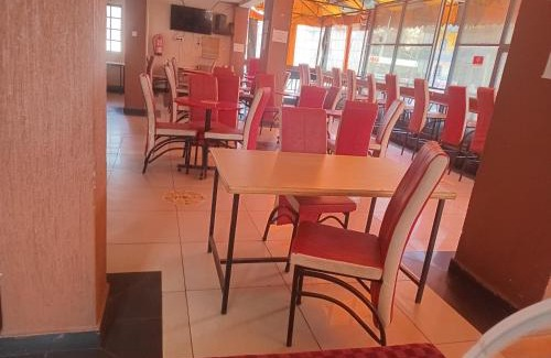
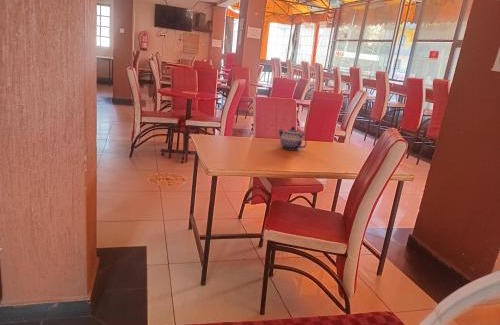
+ teapot (292, 137)
